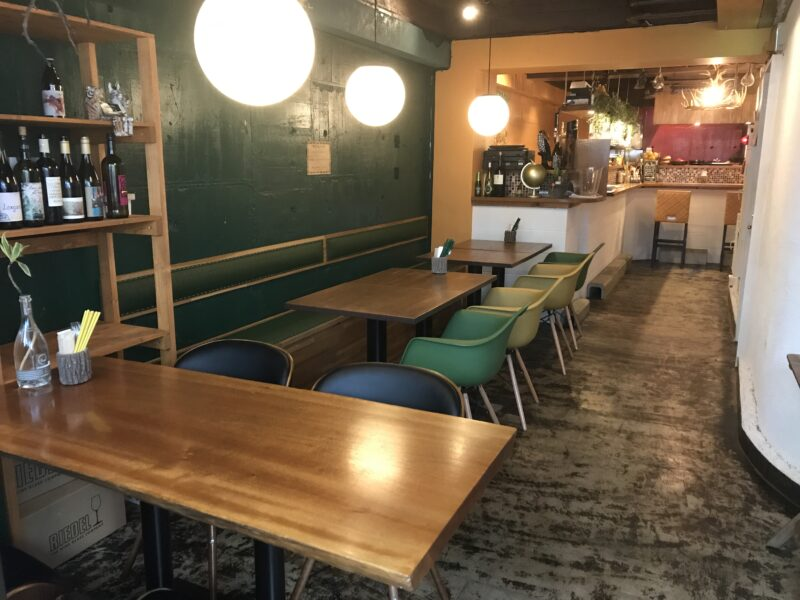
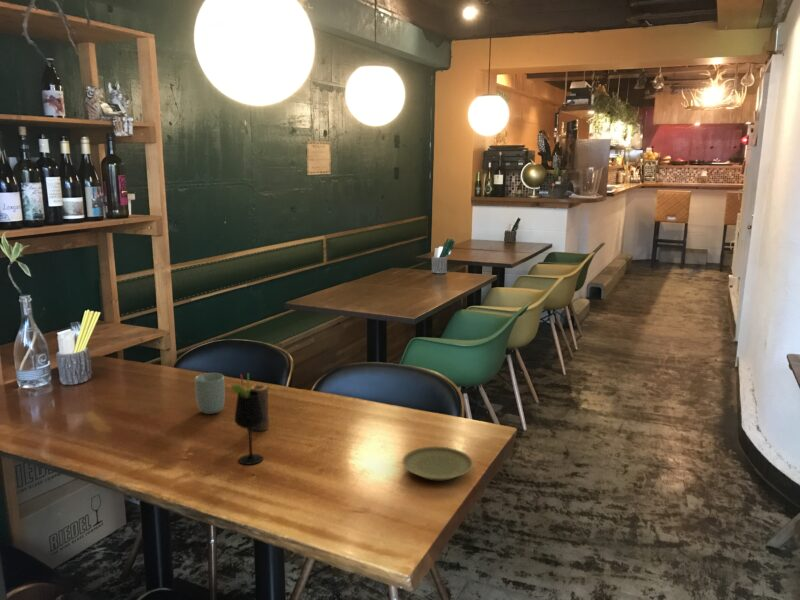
+ wine glass (247, 418)
+ cup (210, 394)
+ candle (262, 407)
+ plate (437, 465)
